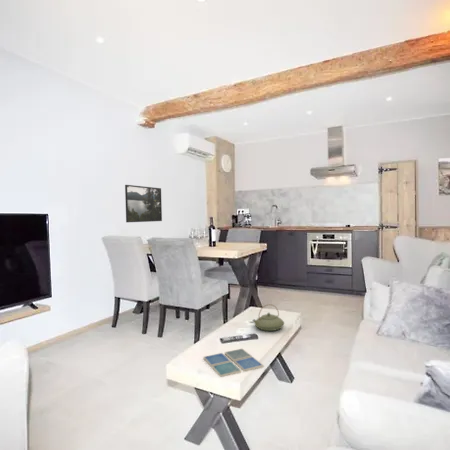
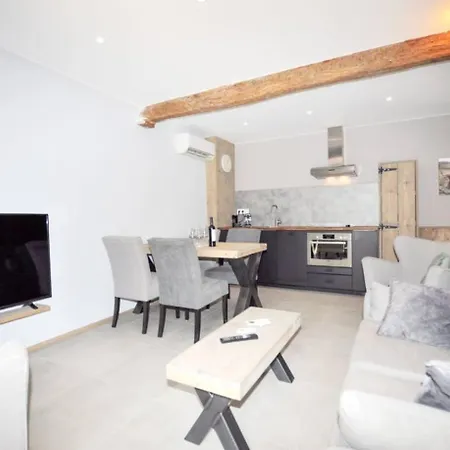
- drink coaster (233, 361)
- teapot (267, 316)
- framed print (144, 204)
